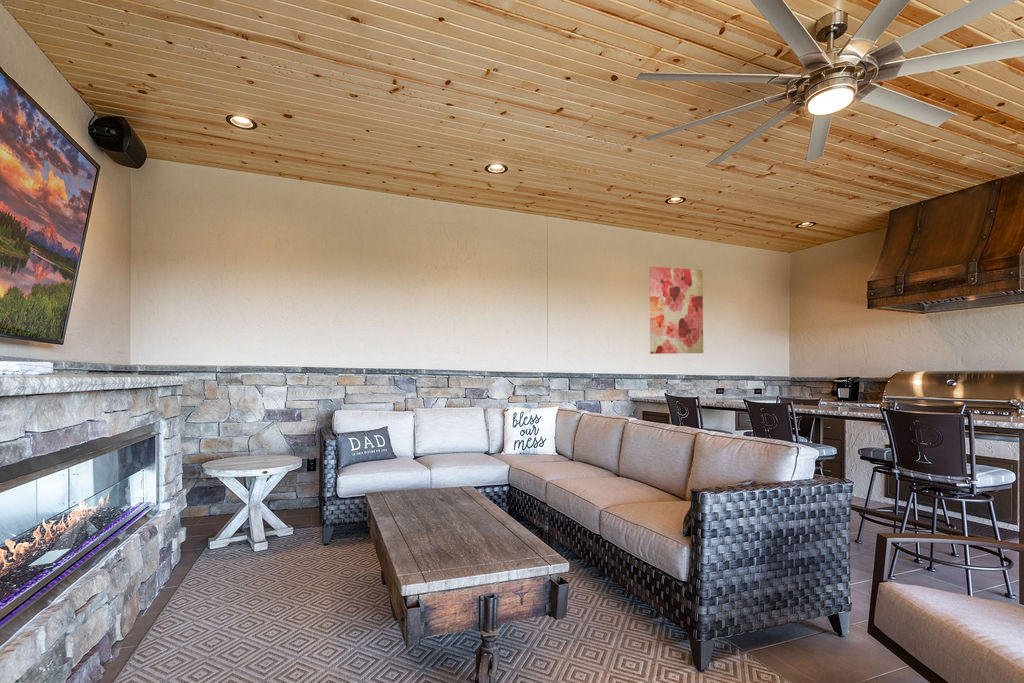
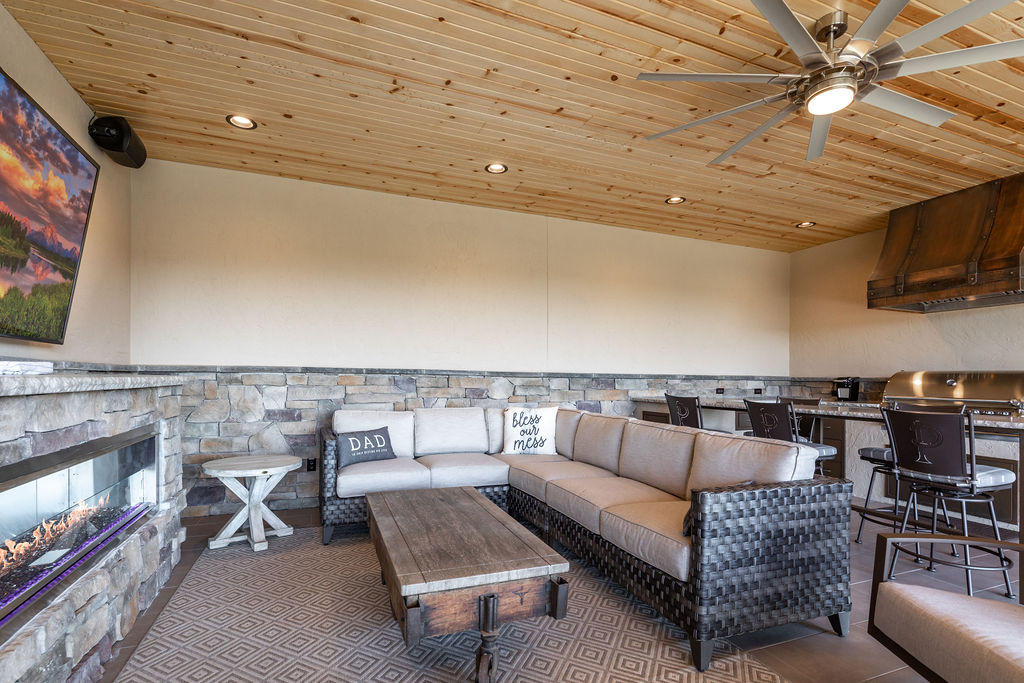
- wall art (676, 310)
